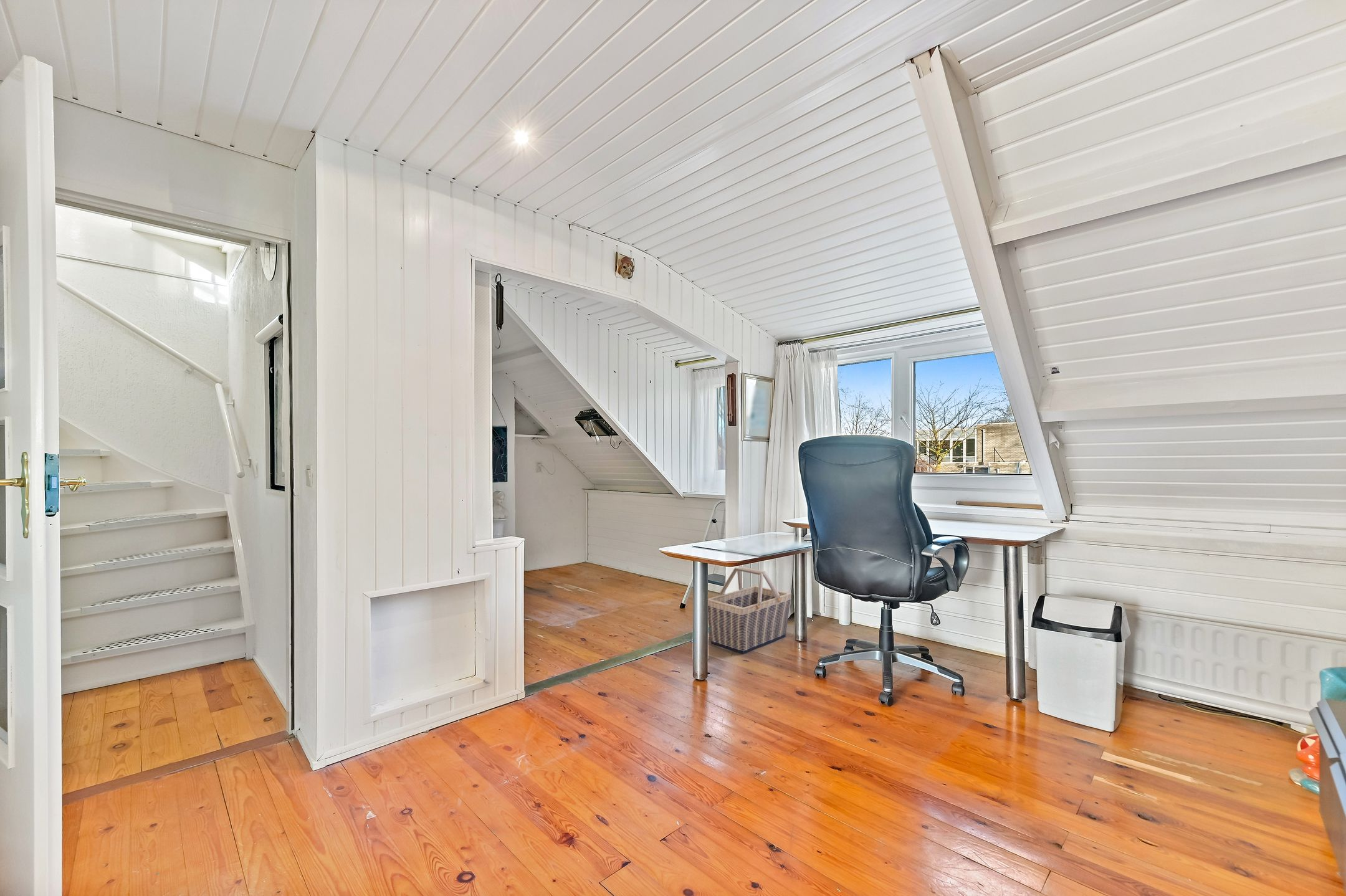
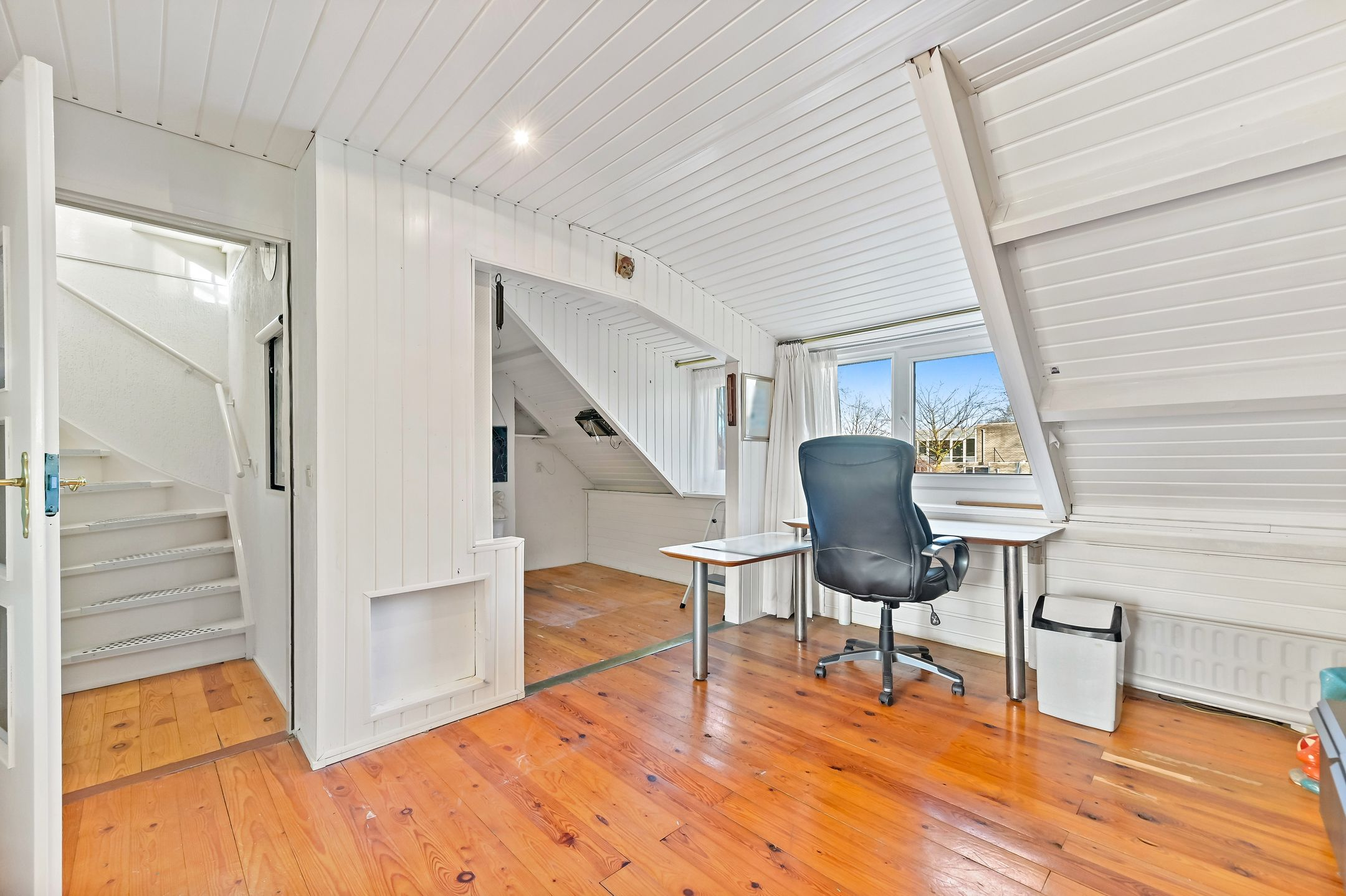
- basket (749, 605)
